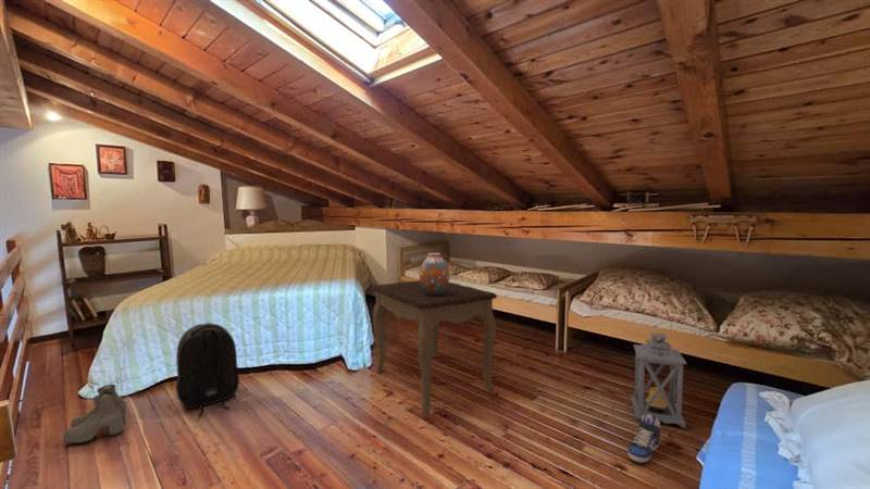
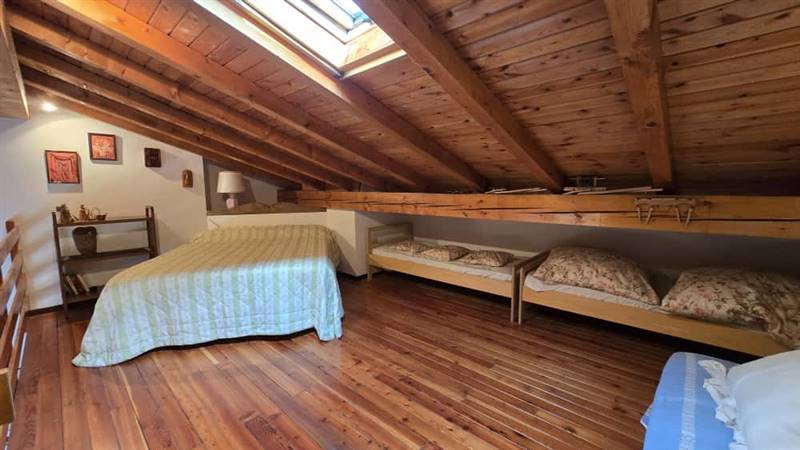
- vase (434, 273)
- side table (431, 336)
- sneaker (643, 432)
- lantern (657, 374)
- boots (96, 411)
- backpack (207, 362)
